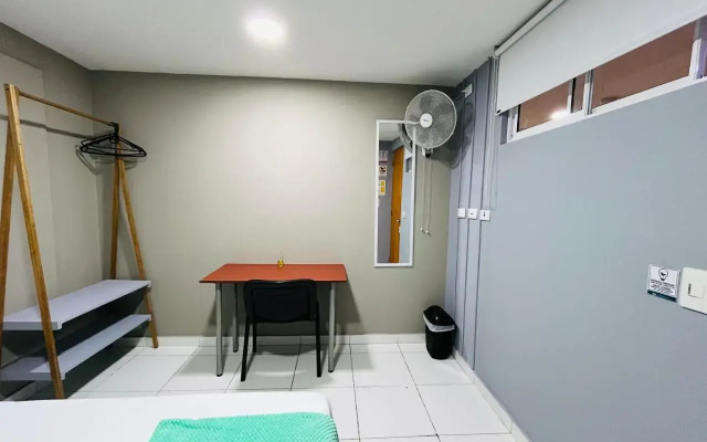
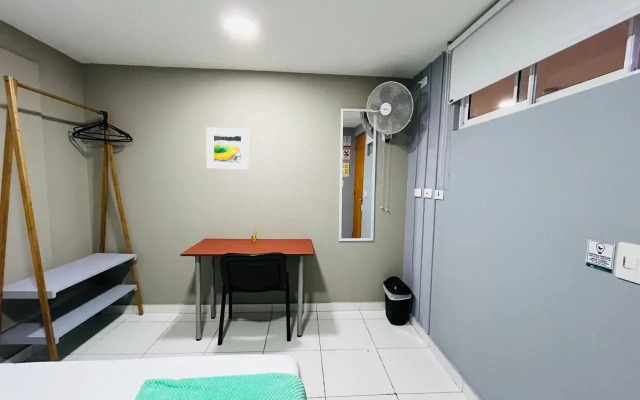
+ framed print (227, 148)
